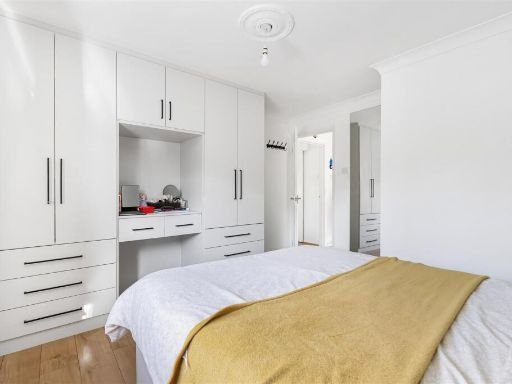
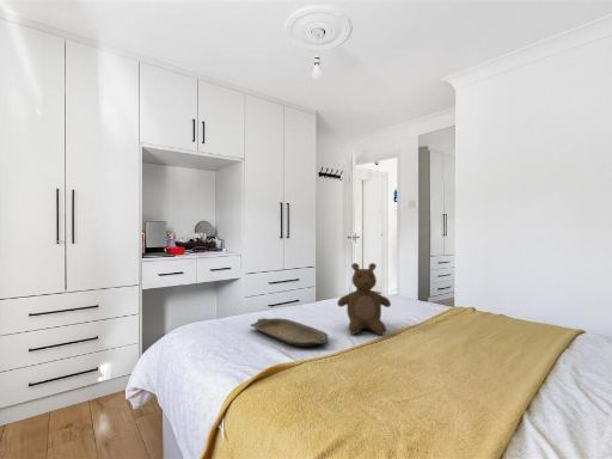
+ serving tray (288, 331)
+ teddy bear (365, 296)
